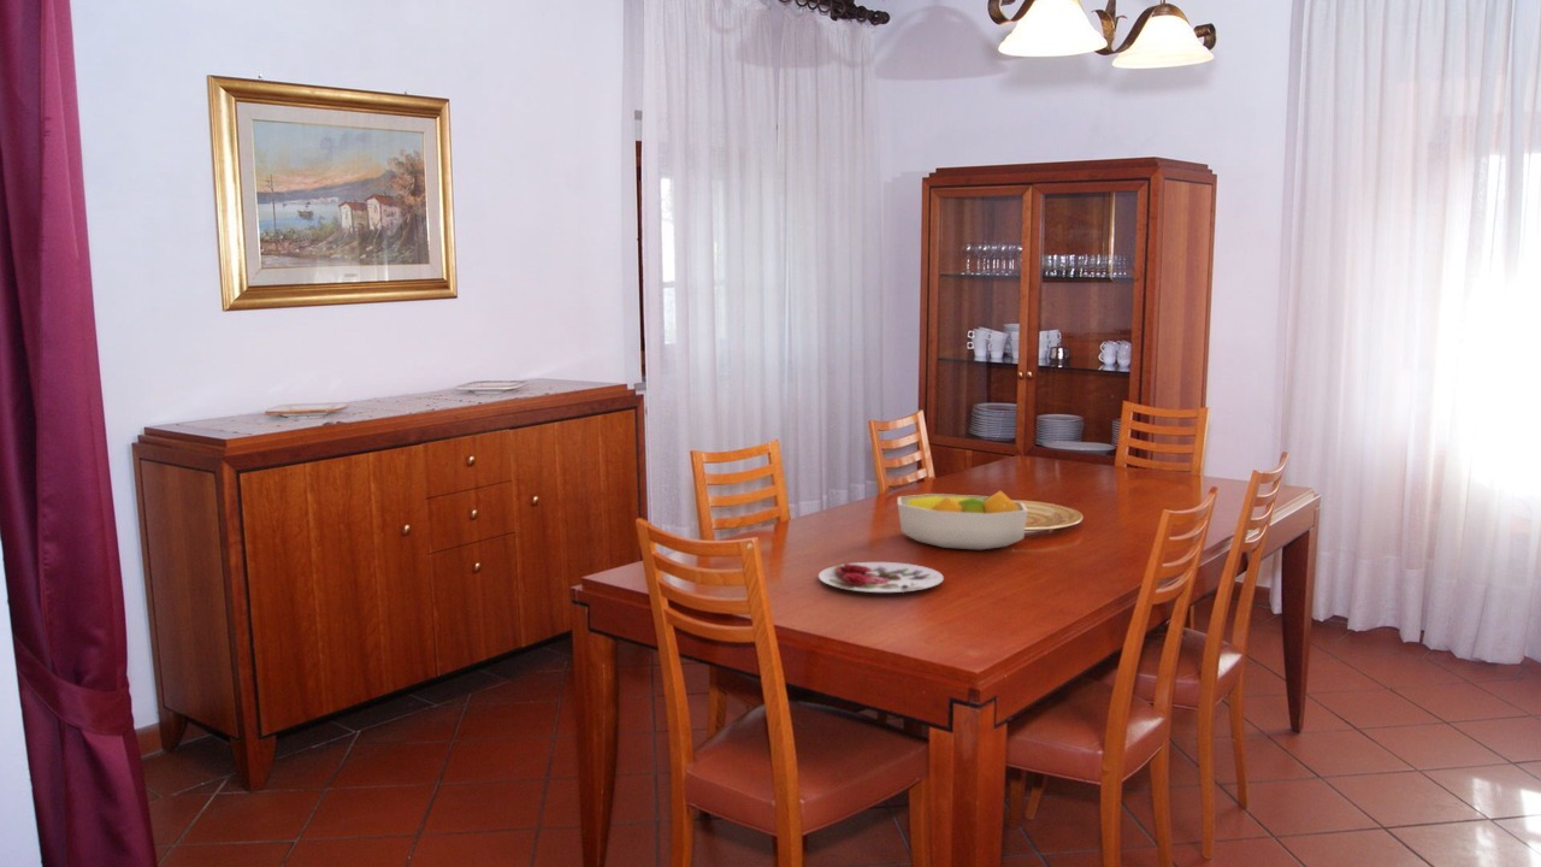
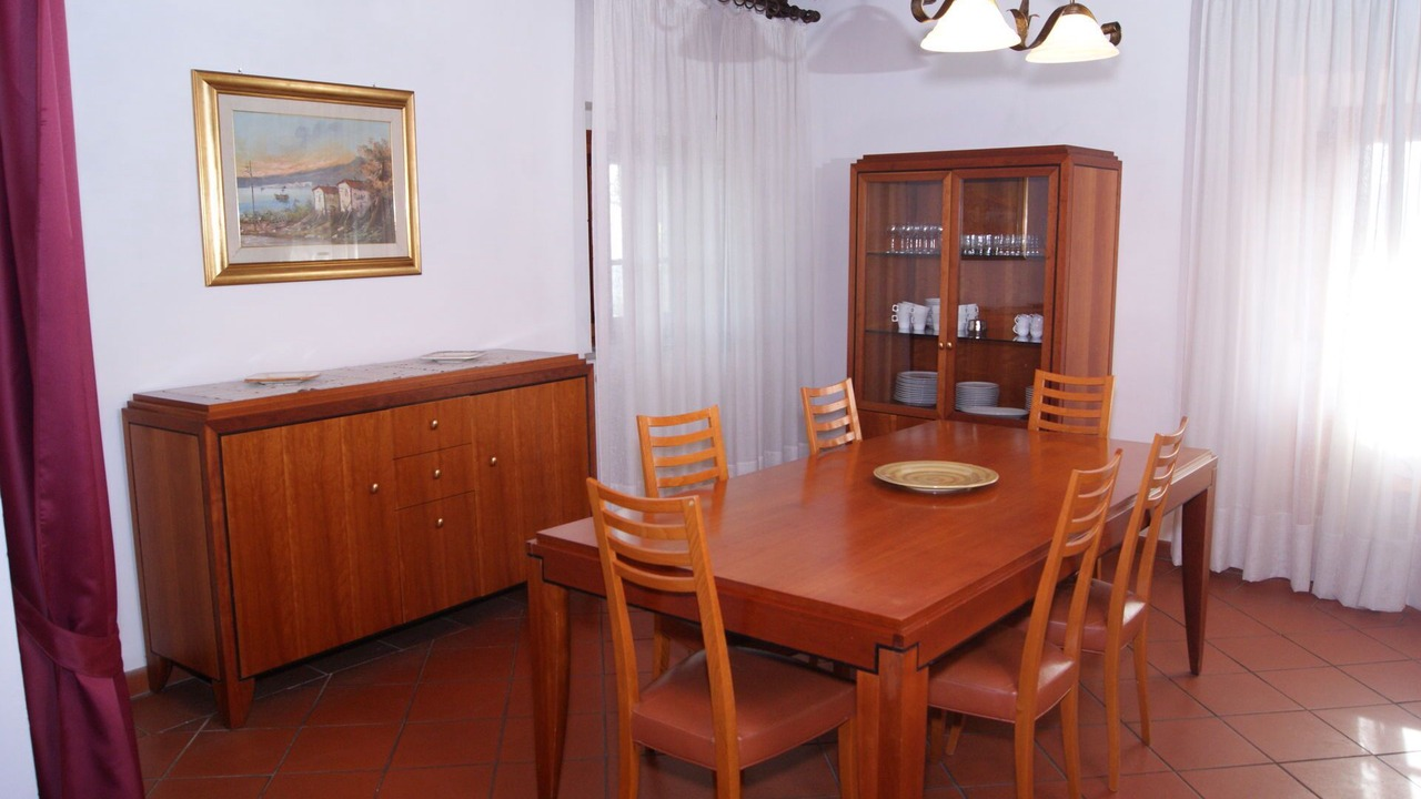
- fruit bowl (960, 513)
- plate (880, 574)
